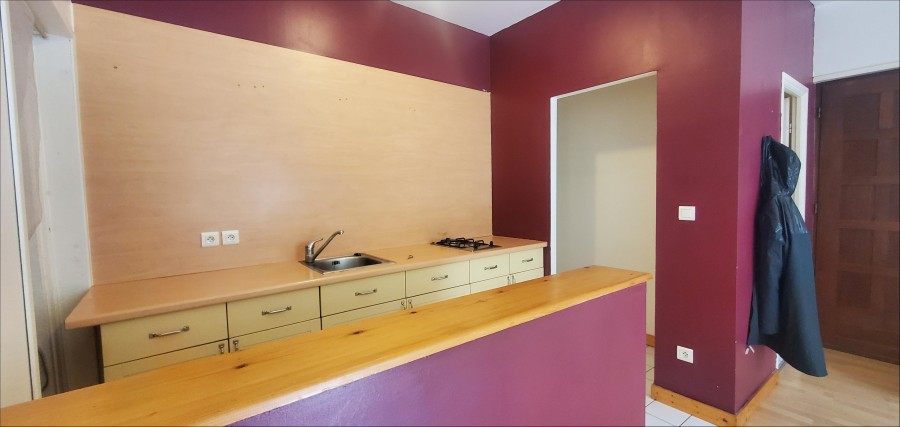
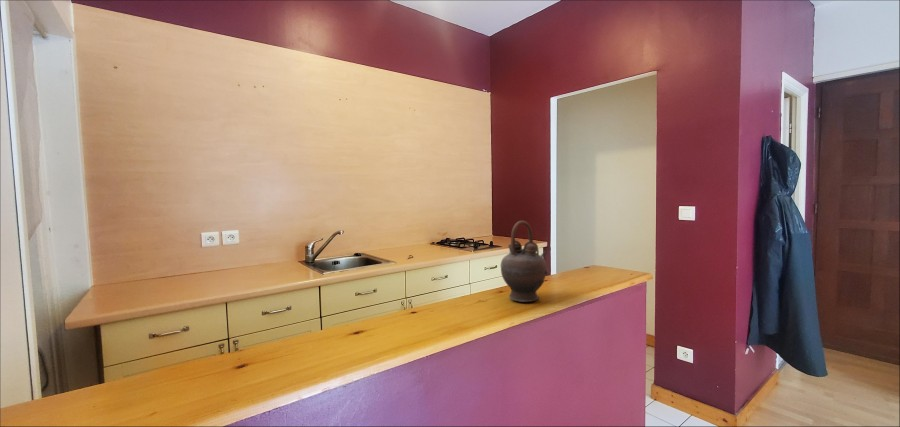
+ teapot (527, 259)
